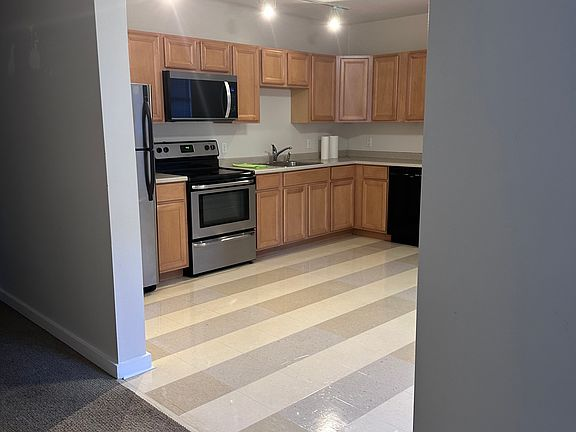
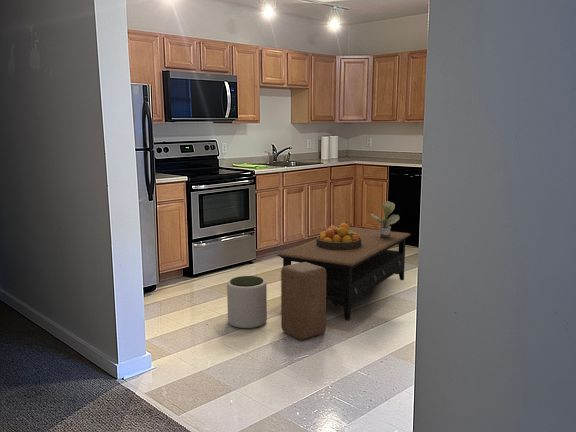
+ stool (303, 300)
+ coffee table (348, 267)
+ potted plant (384, 220)
+ plant pot (247, 301)
+ fruit bowl (338, 234)
